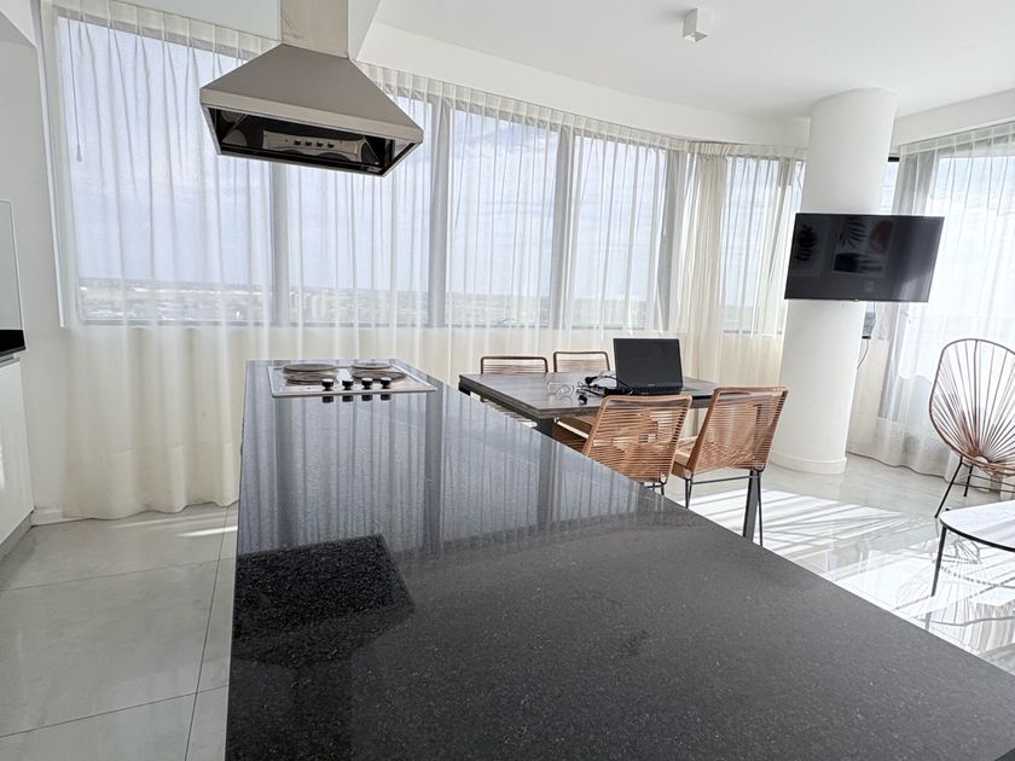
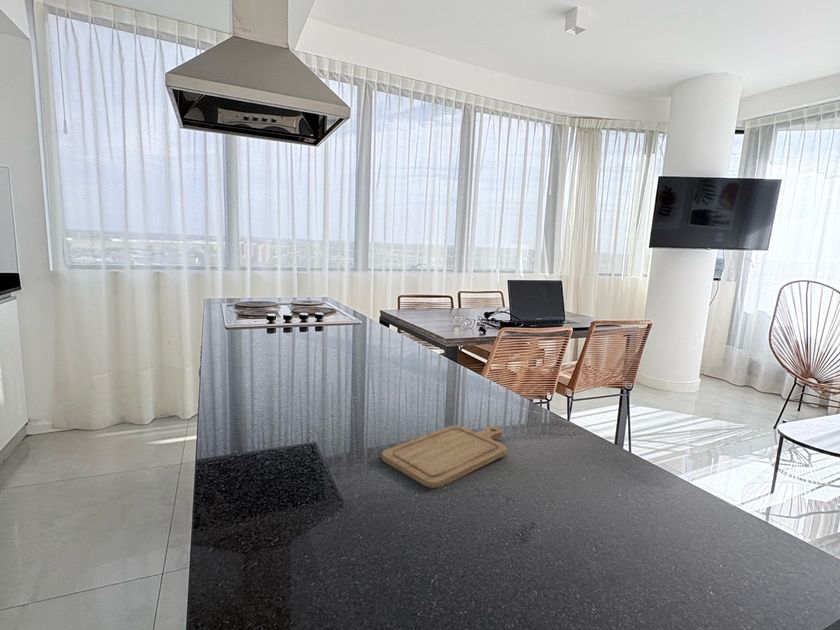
+ chopping board (455, 448)
